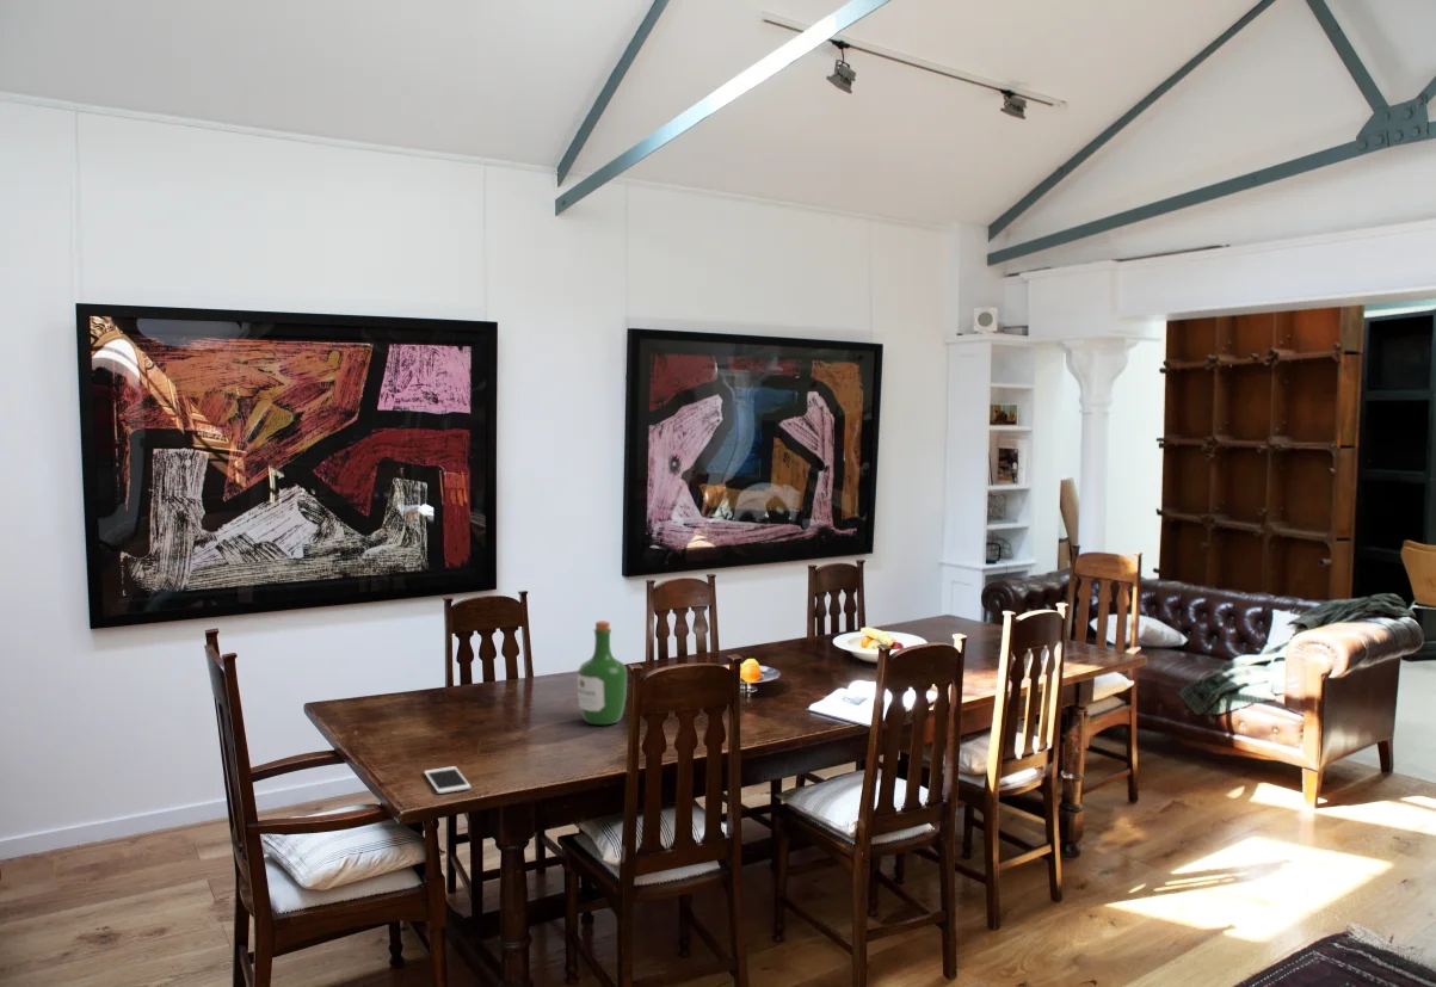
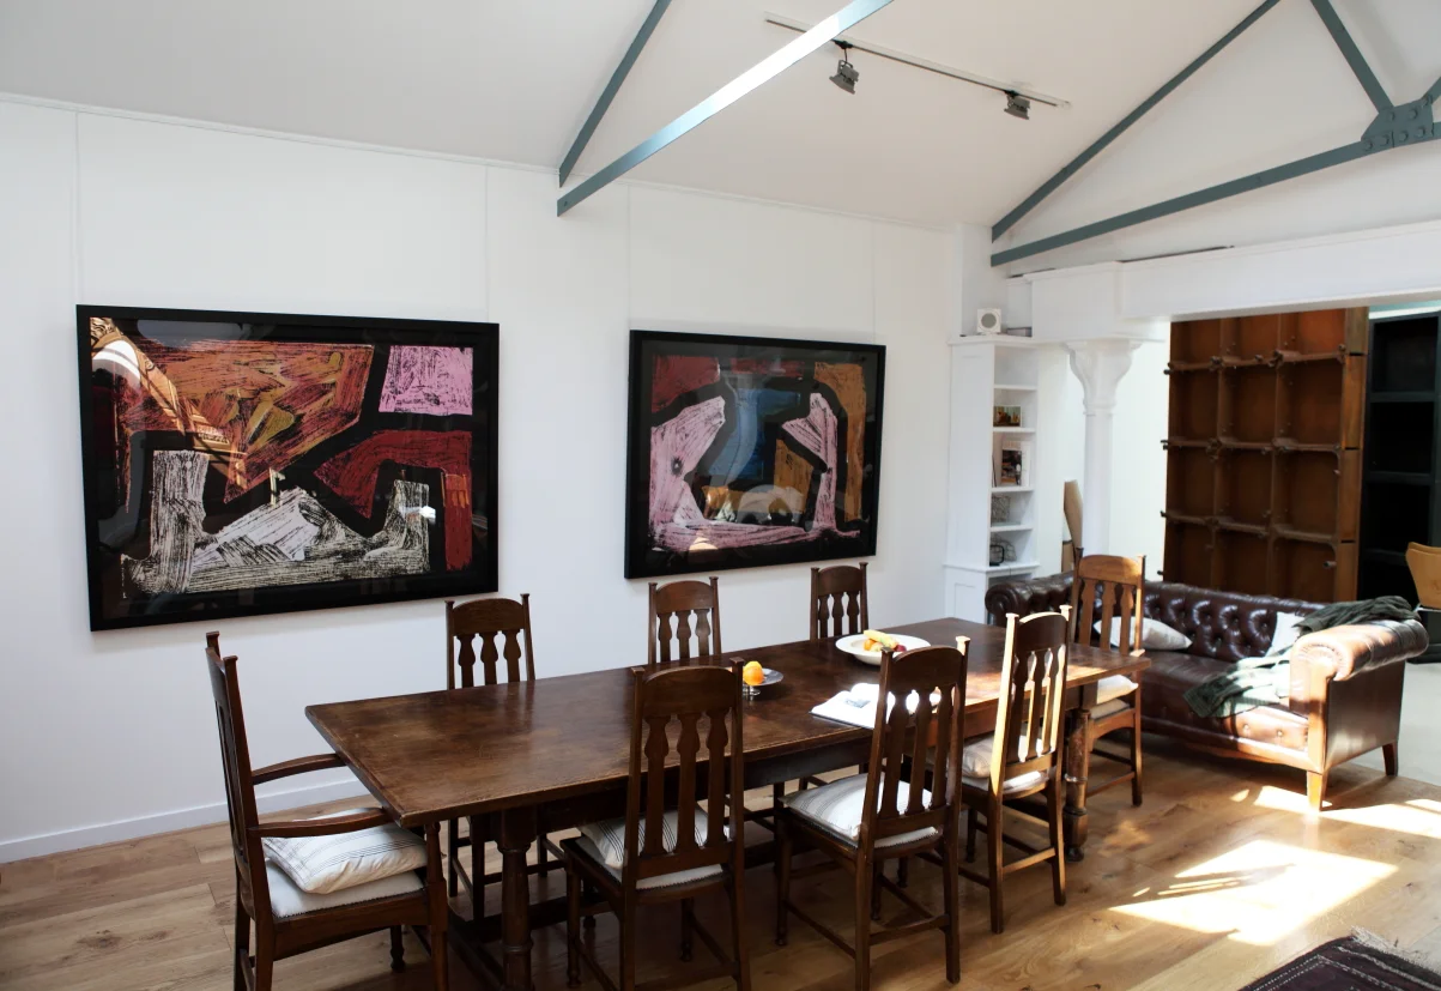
- wine bottle (602, 671)
- cell phone (446, 779)
